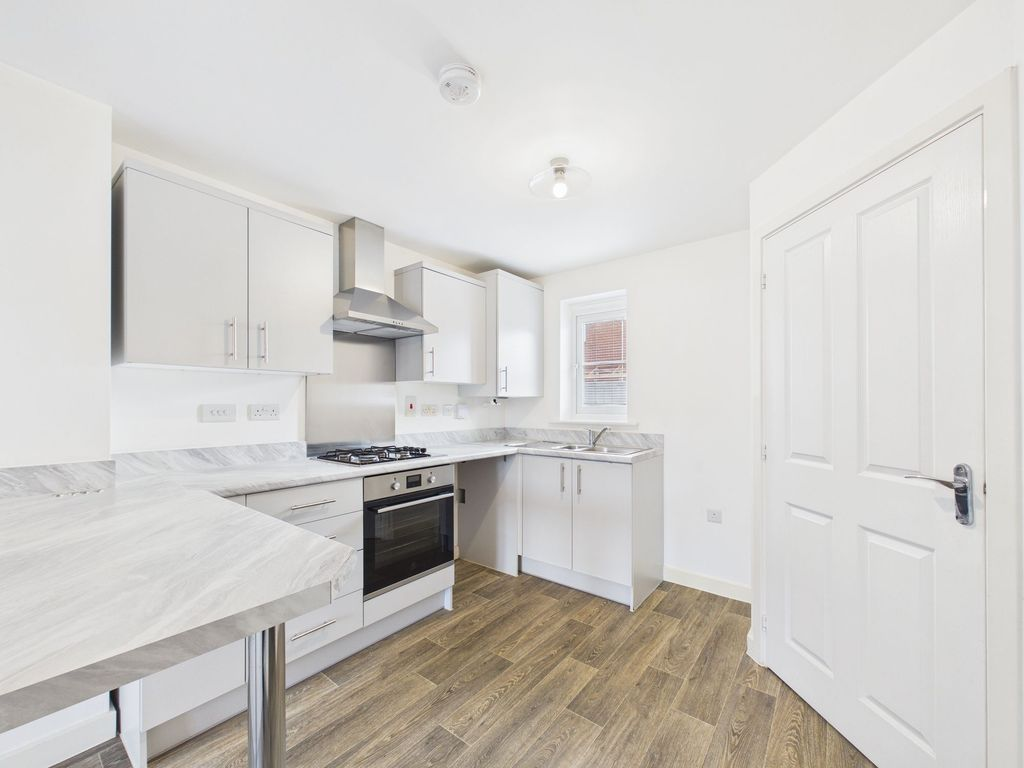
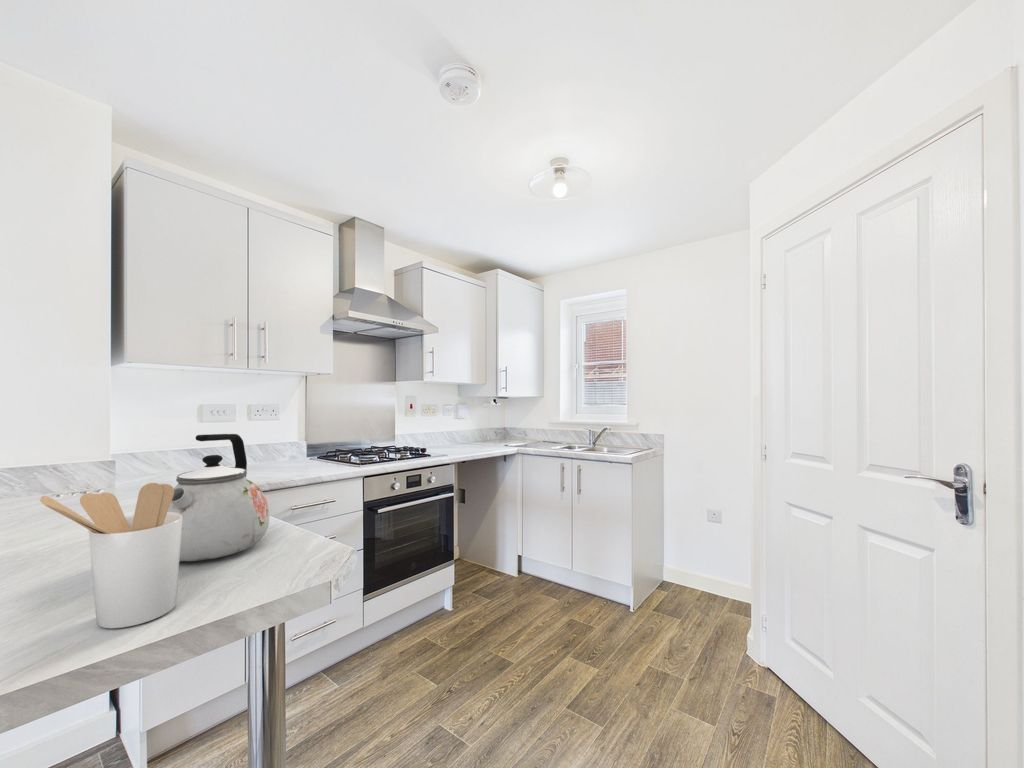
+ kettle (212, 491)
+ utensil holder (114, 551)
